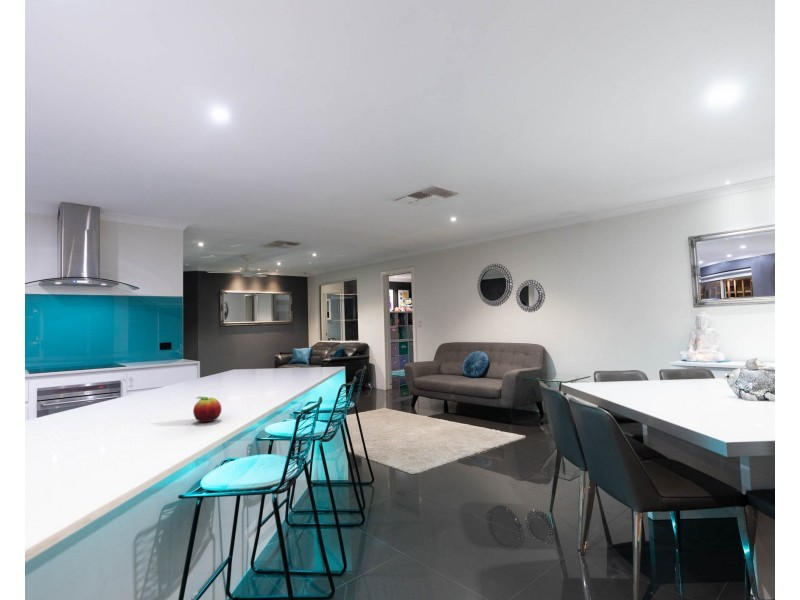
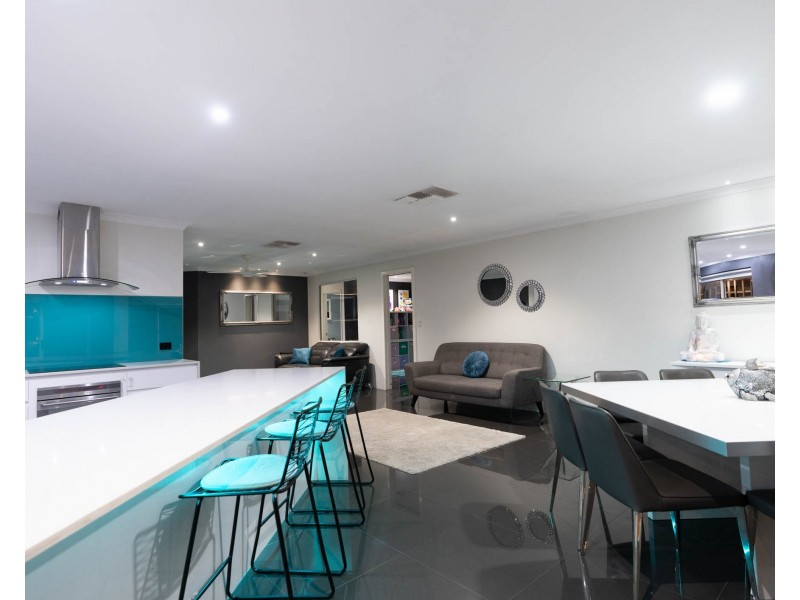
- fruit (207, 408)
